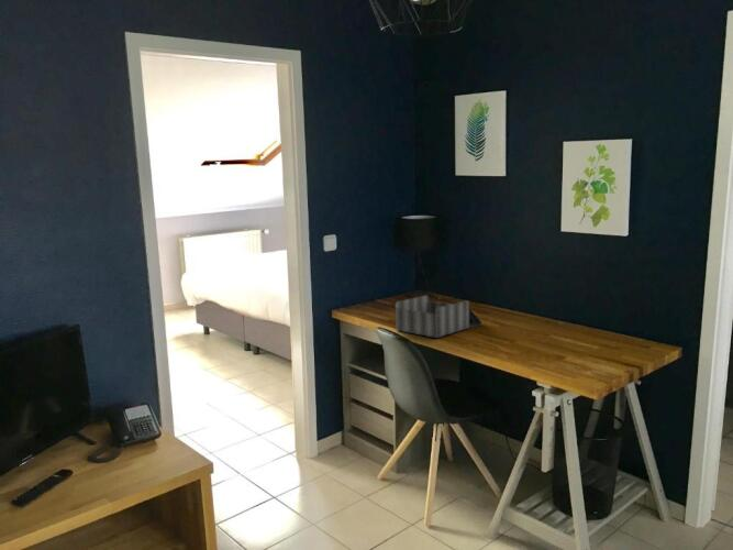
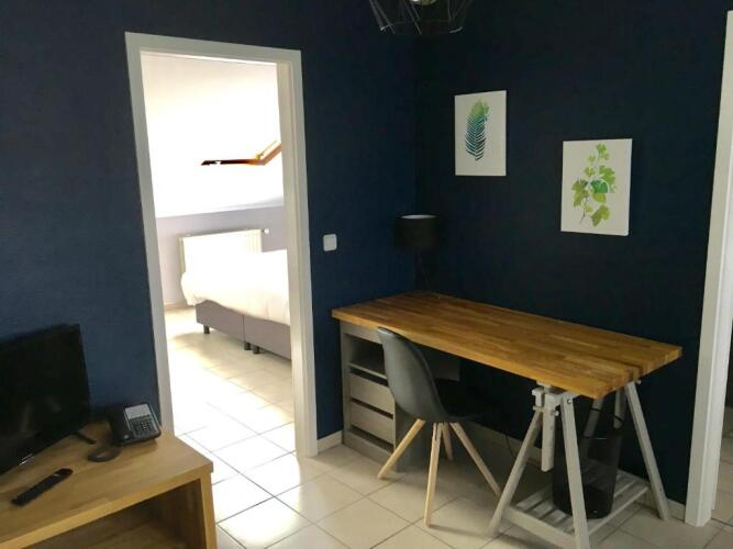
- desk organizer (440, 312)
